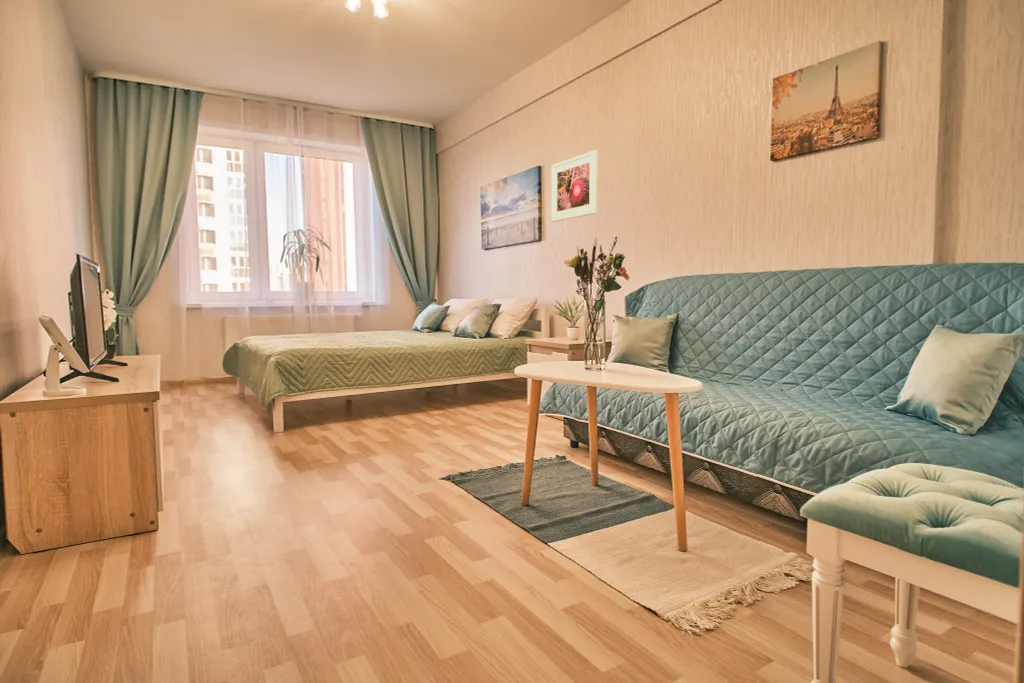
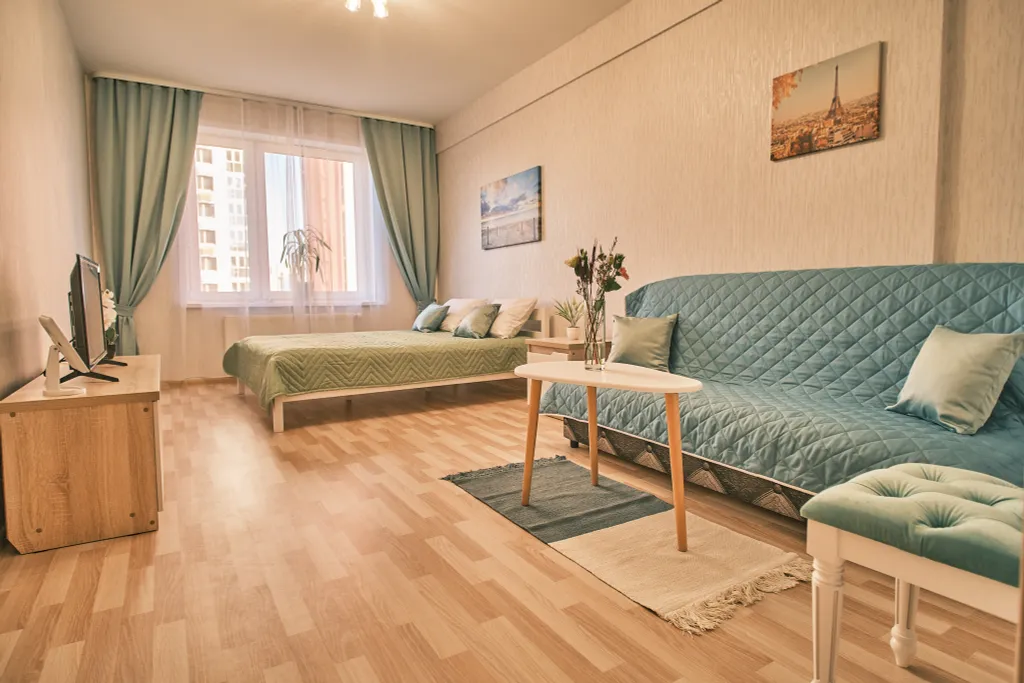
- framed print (573, 188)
